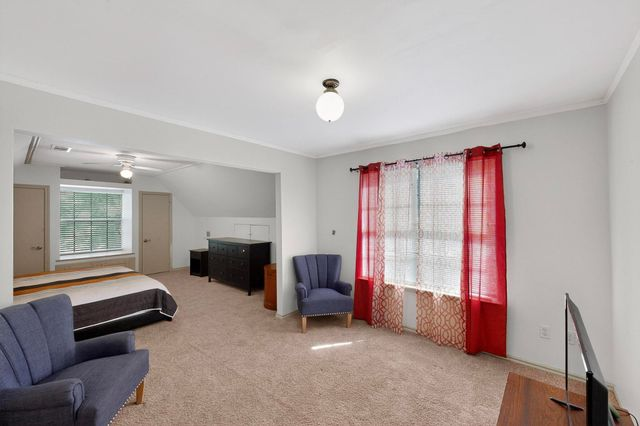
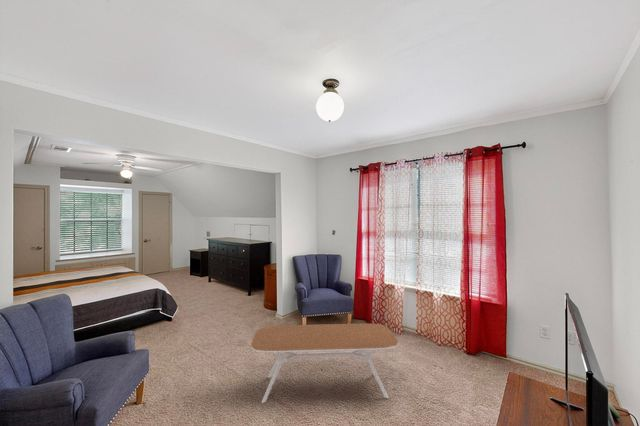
+ coffee table (324, 356)
